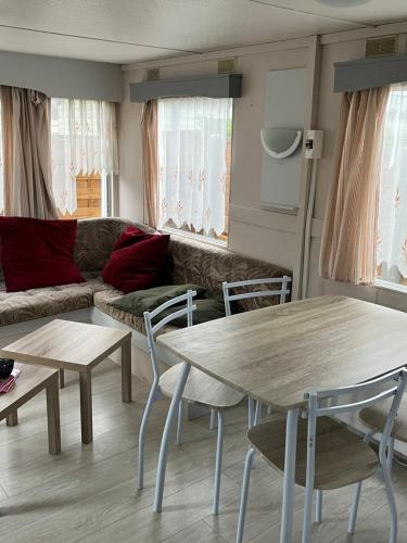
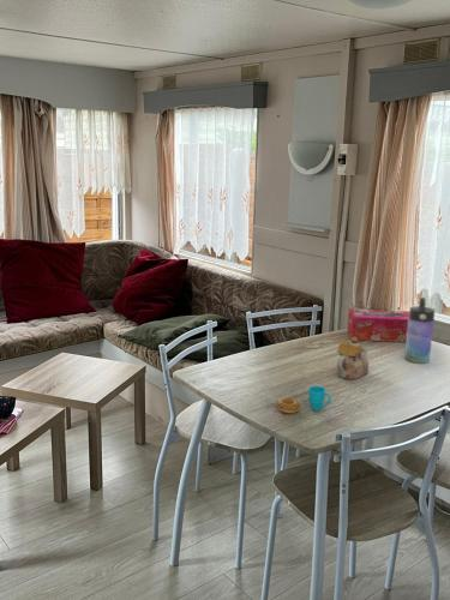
+ tissue box (383, 325)
+ teapot (352, 354)
+ cup (299, 403)
+ water bottle (420, 328)
